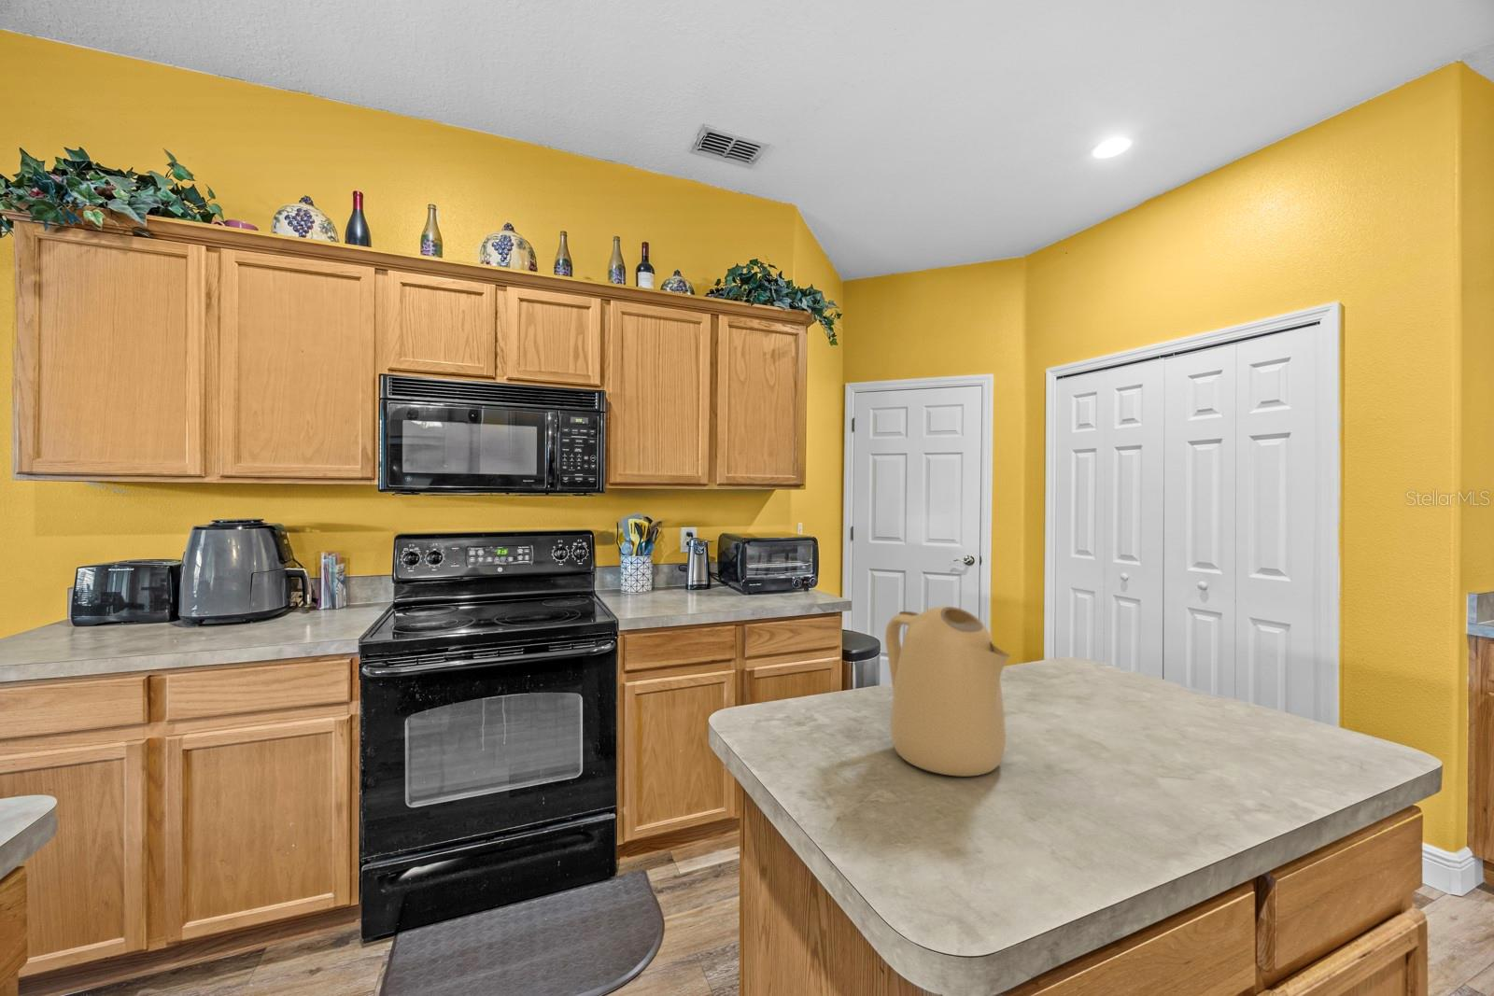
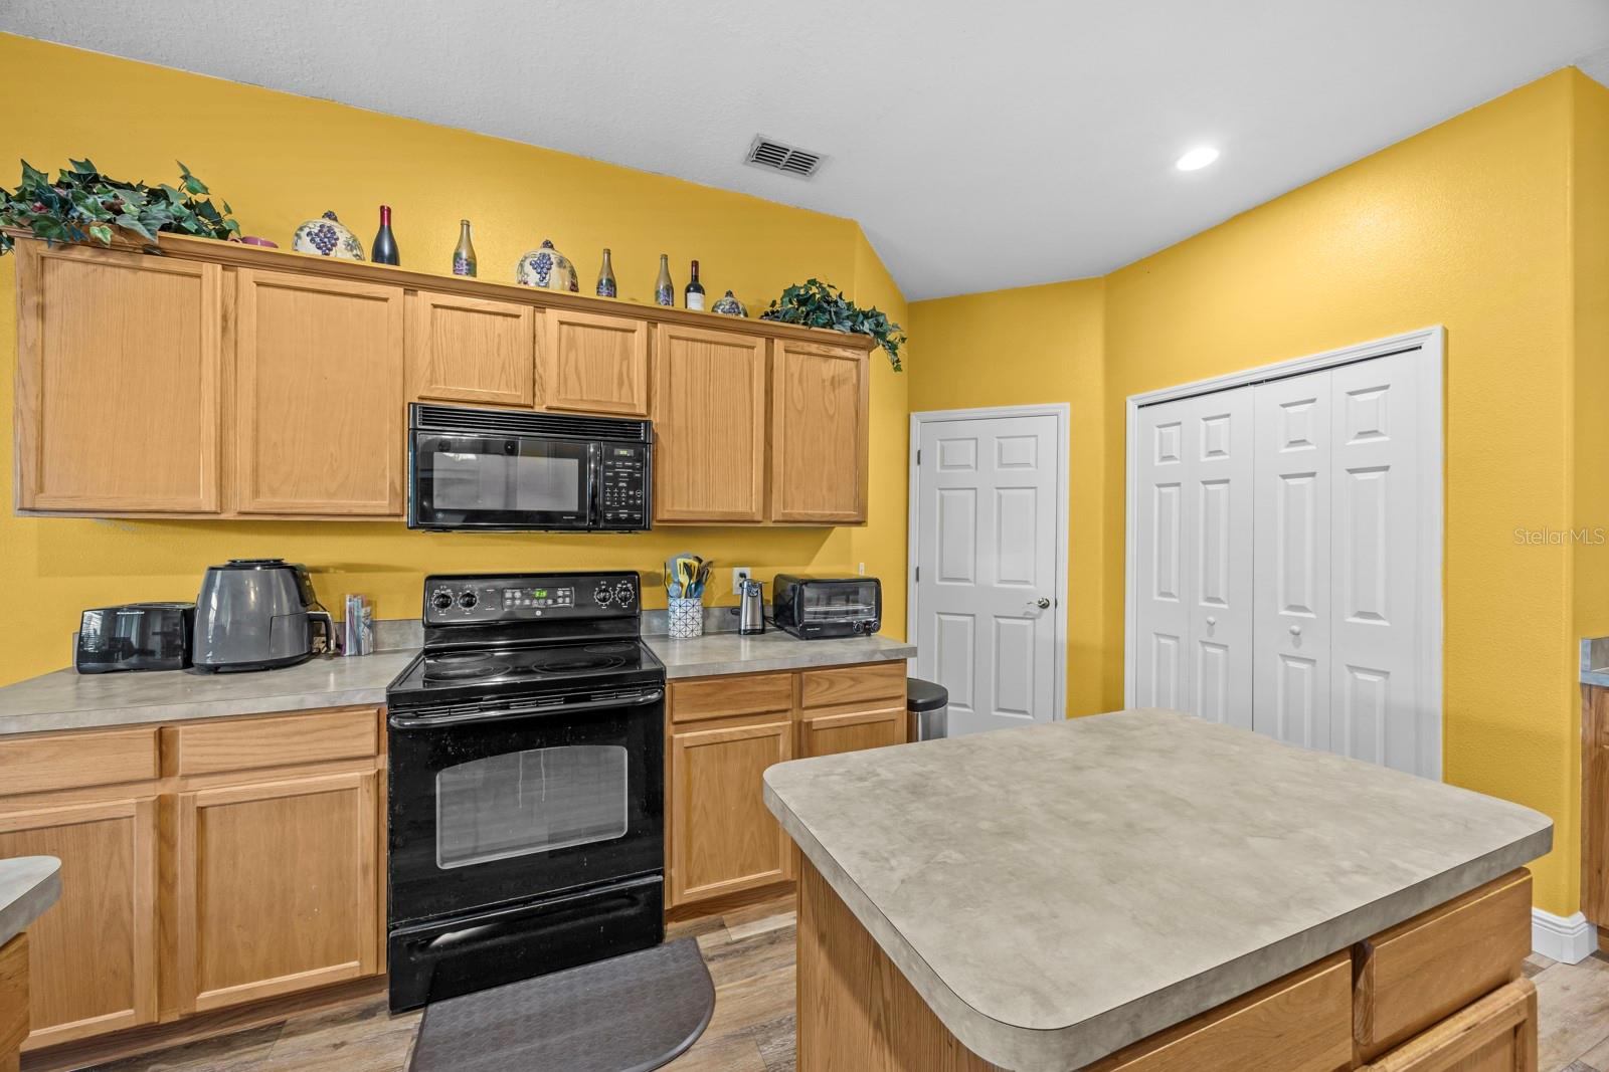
- kettle (940, 679)
